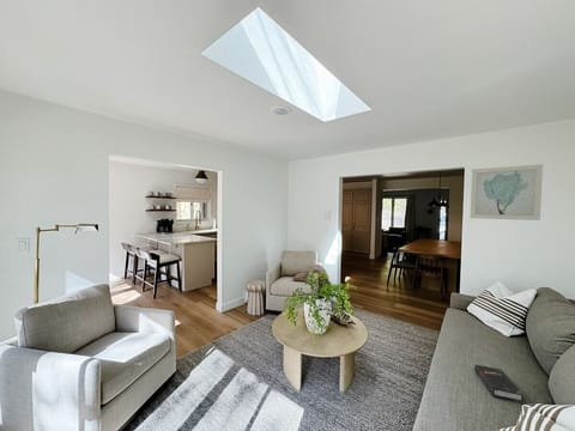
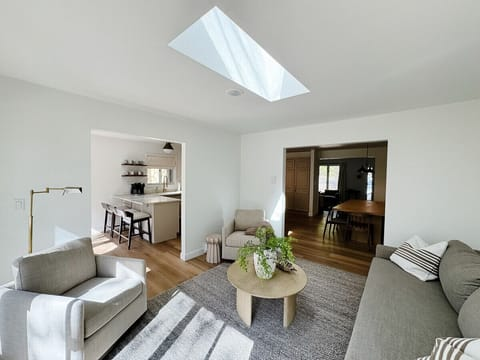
- wall art (503, 193)
- hardback book (496, 382)
